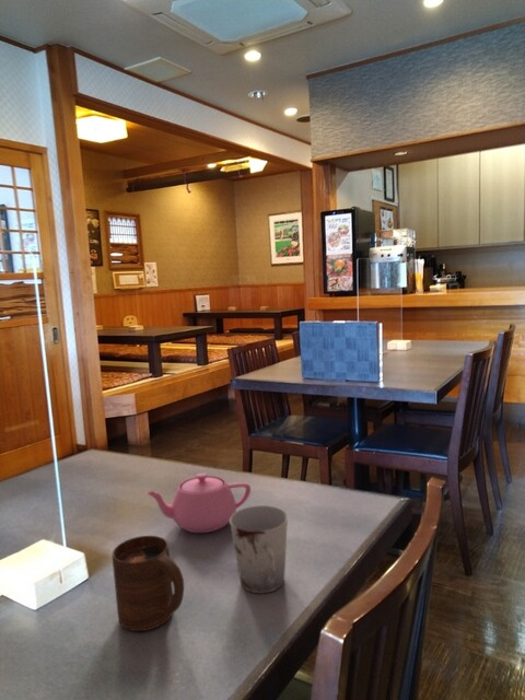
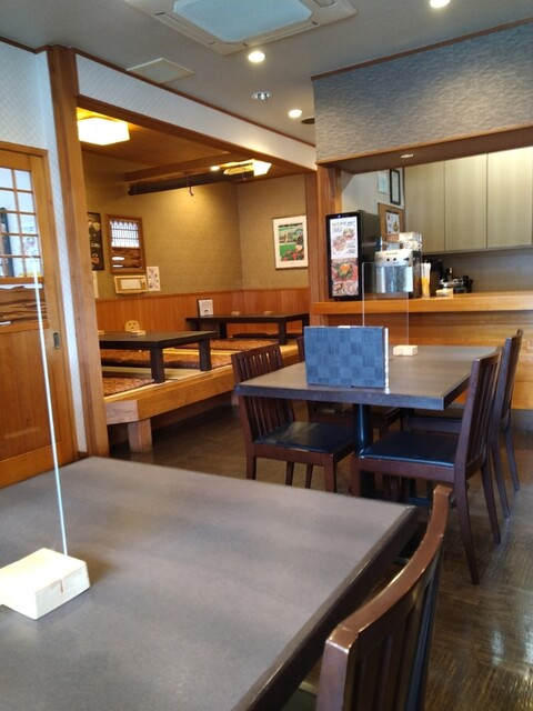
- cup (262, 555)
- teapot (199, 499)
- cup (151, 583)
